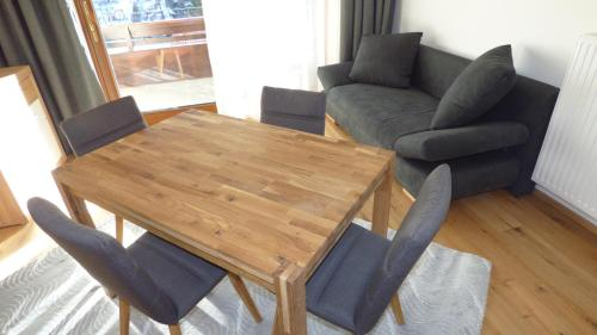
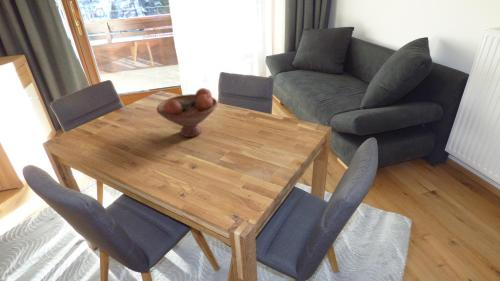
+ fruit bowl (188, 113)
